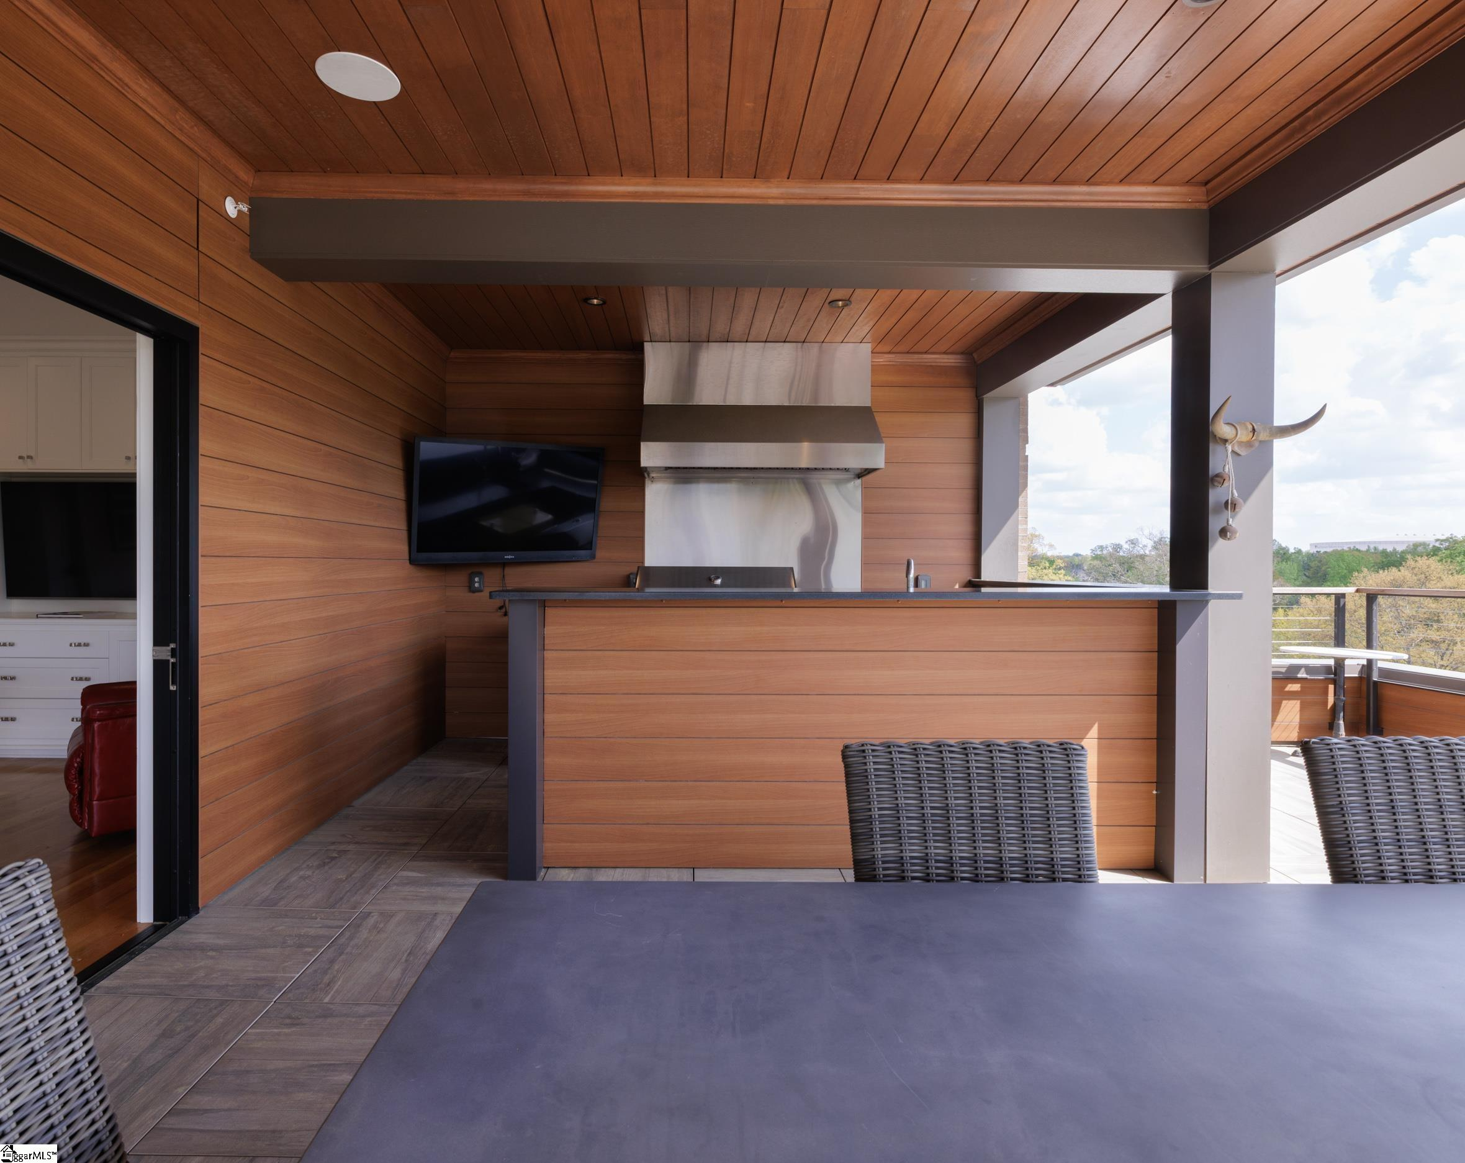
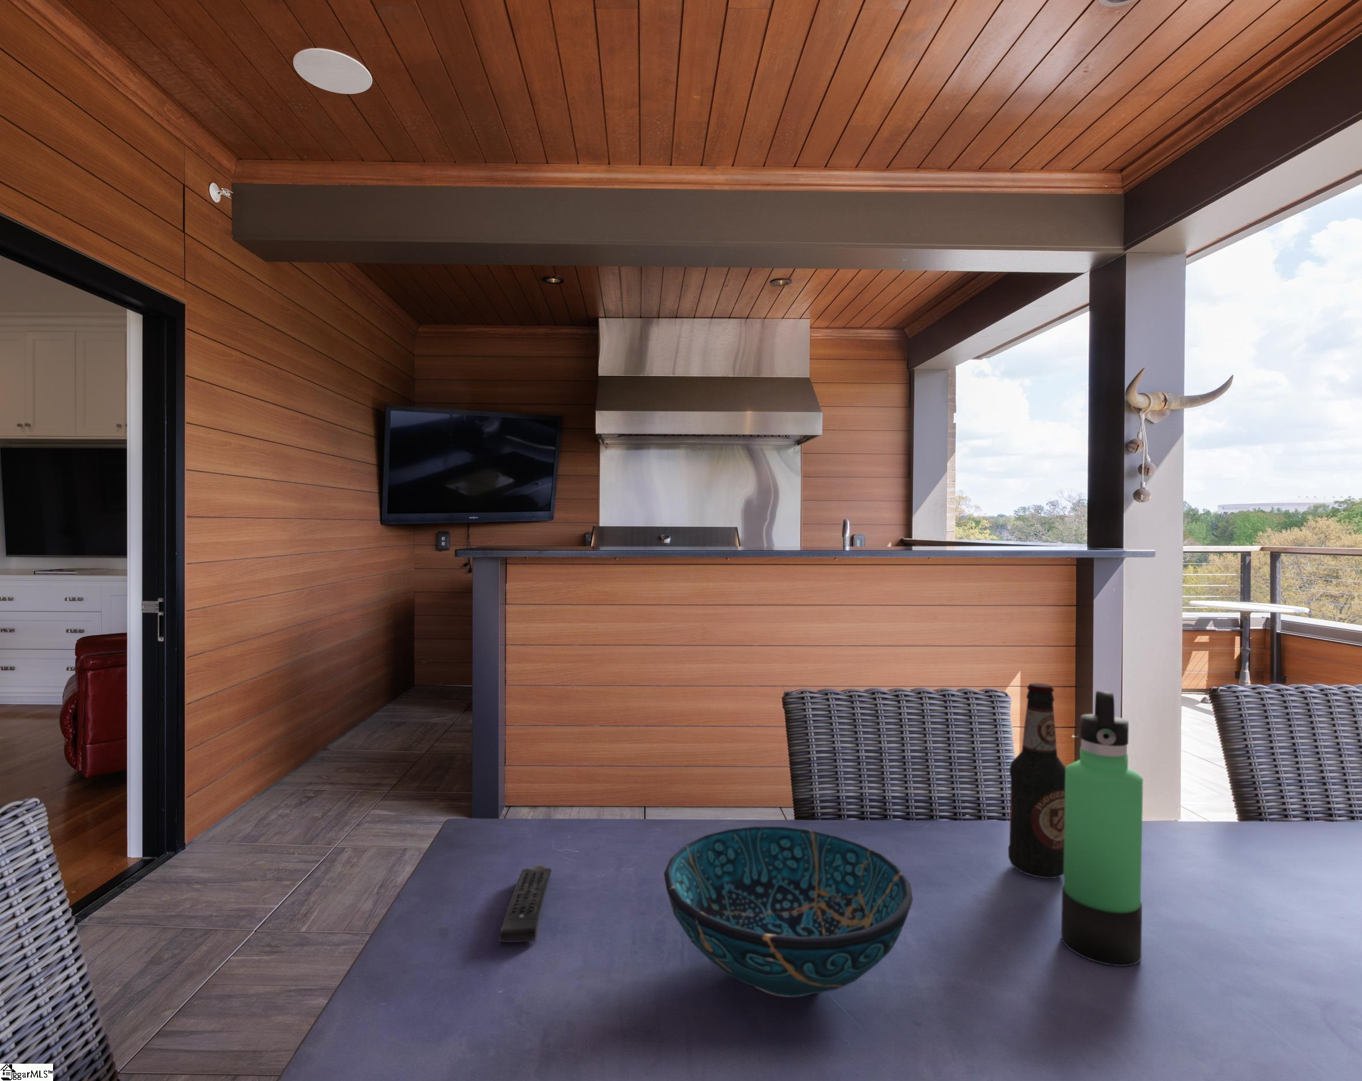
+ decorative bowl (784, 922)
+ thermos bottle (1102, 819)
+ bottle (1039, 777)
+ remote control (528, 898)
